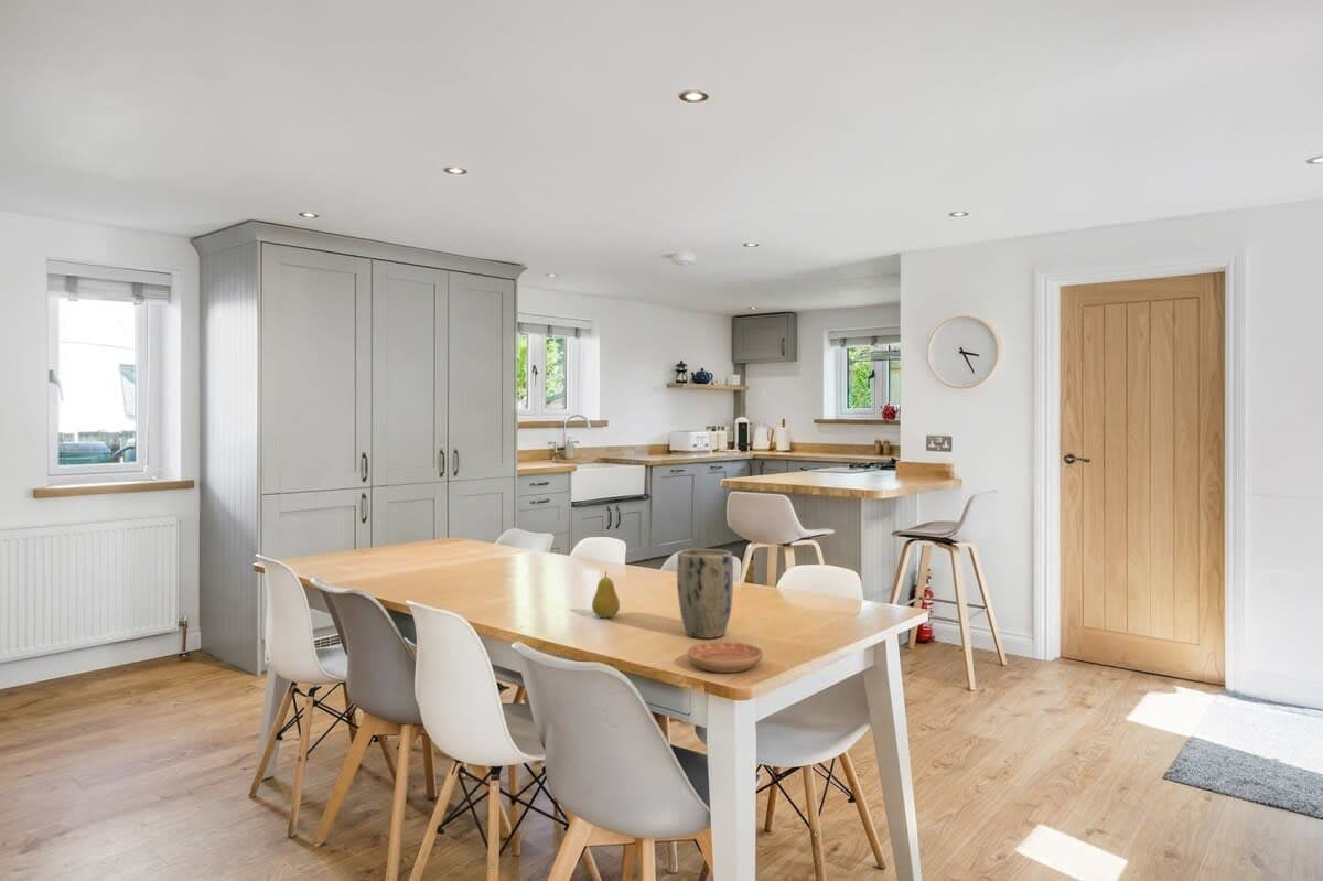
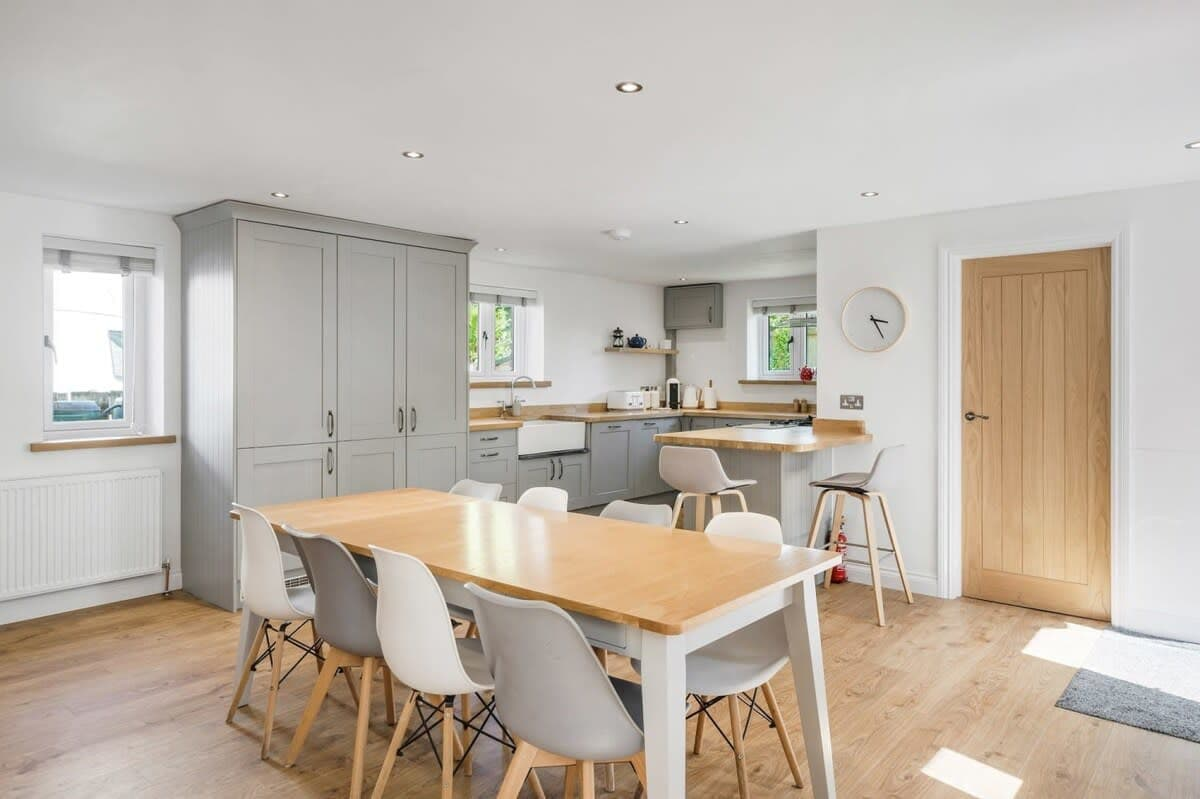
- saucer (724, 657)
- fruit (605, 593)
- plant pot (704, 592)
